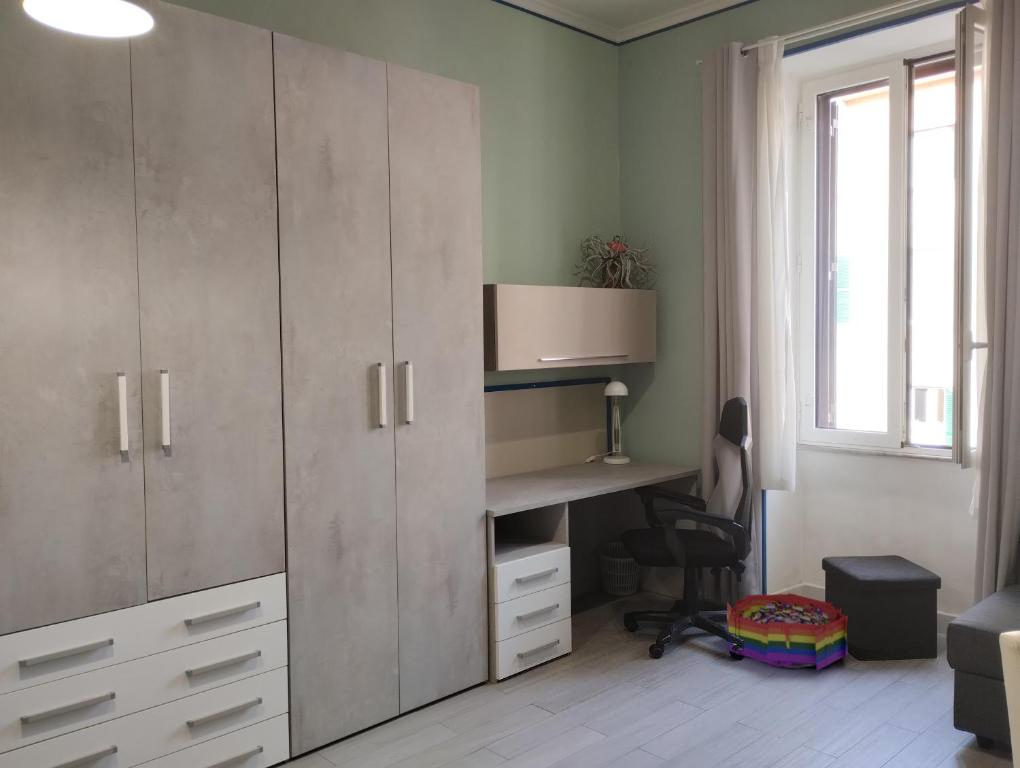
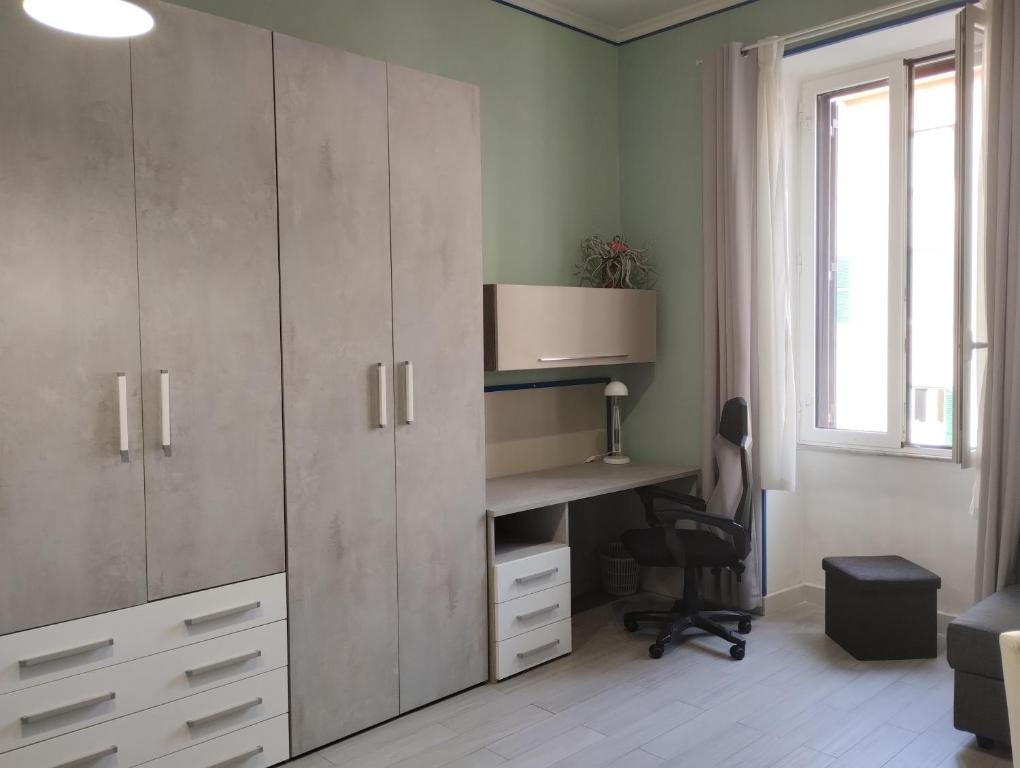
- storage bin (784, 627)
